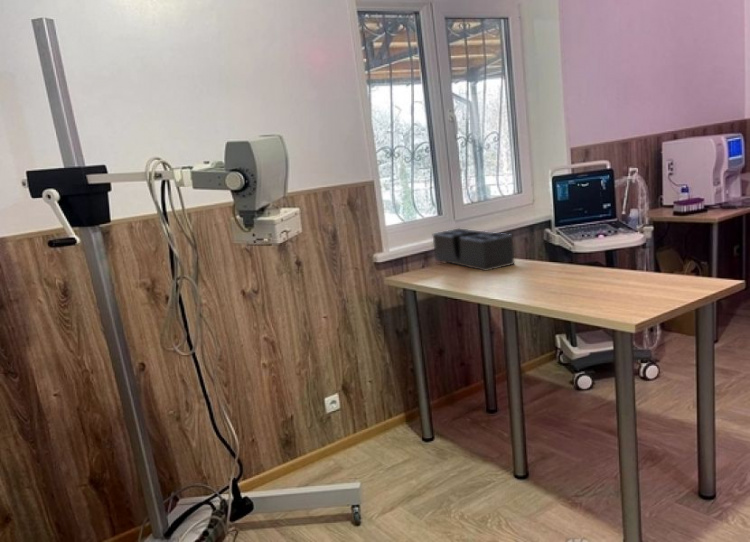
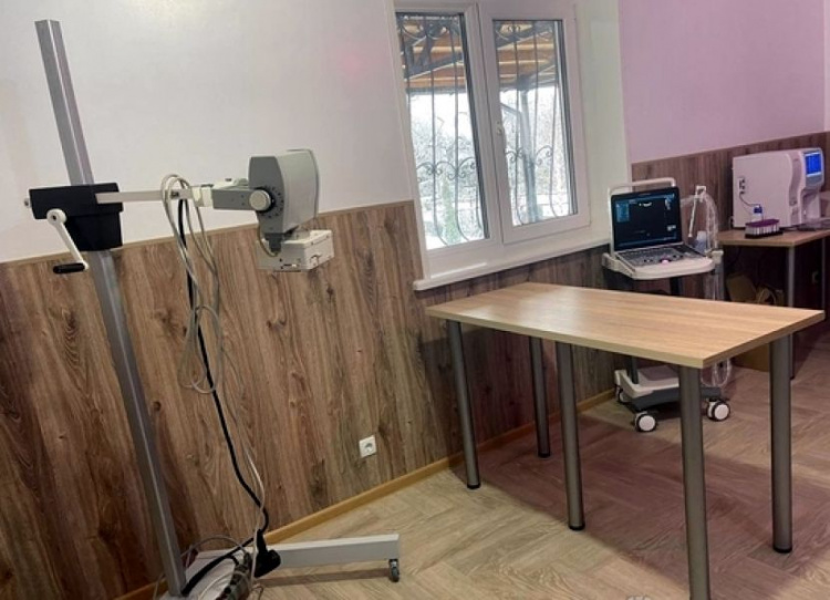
- desk organizer (471, 248)
